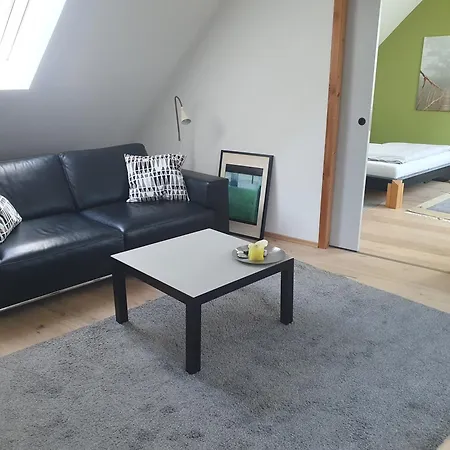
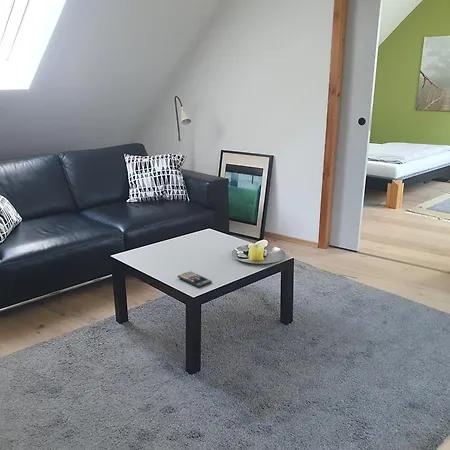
+ smartphone (194, 278)
